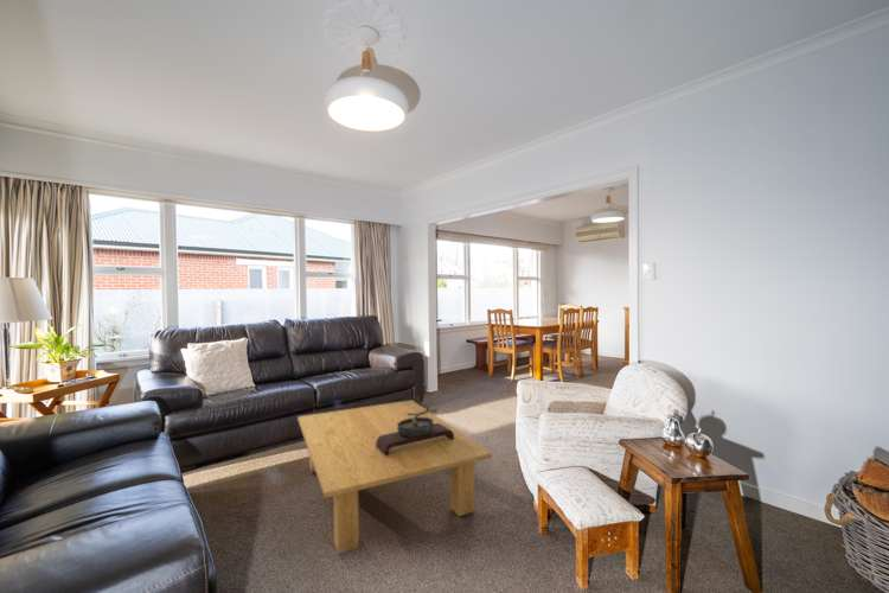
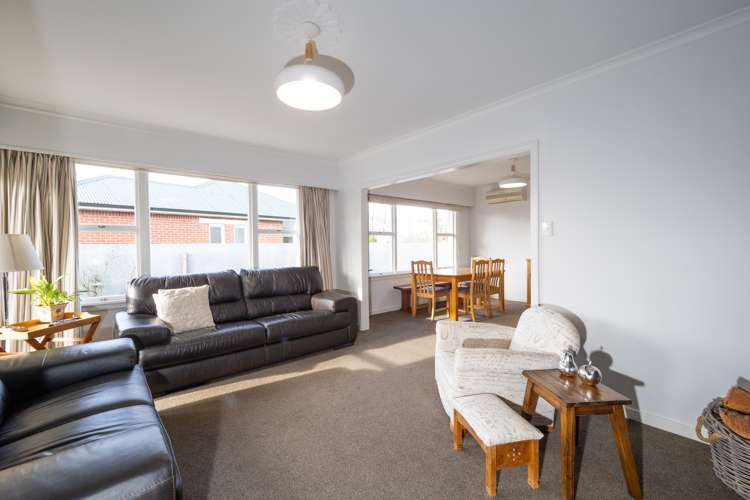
- bonsai tree (415, 416)
- coffee table (382, 459)
